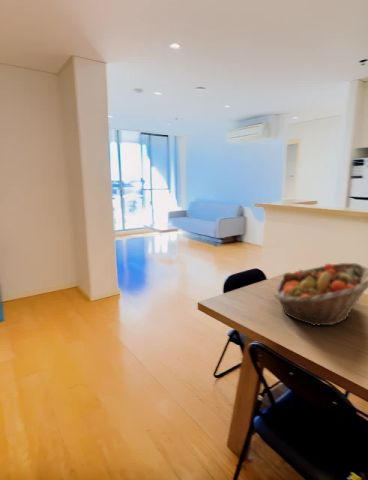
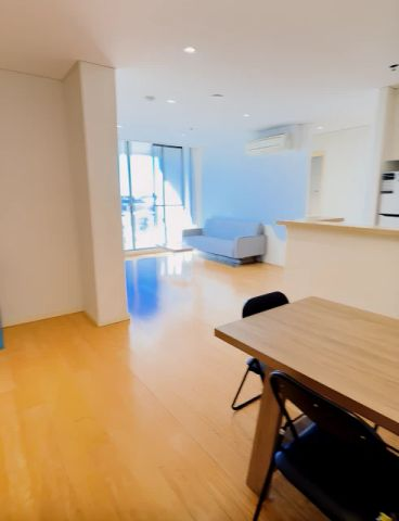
- fruit basket (320, 288)
